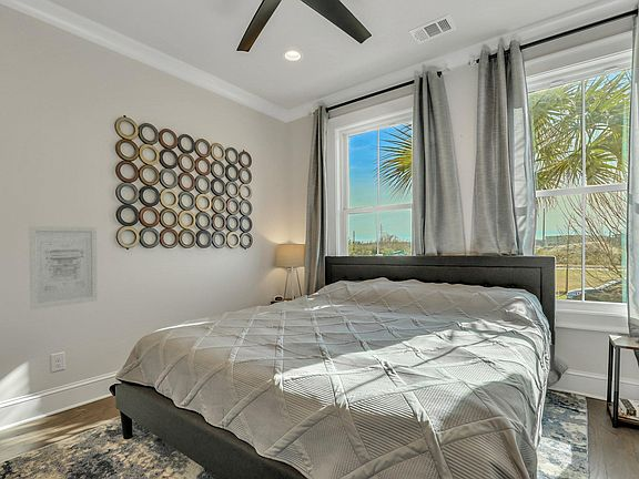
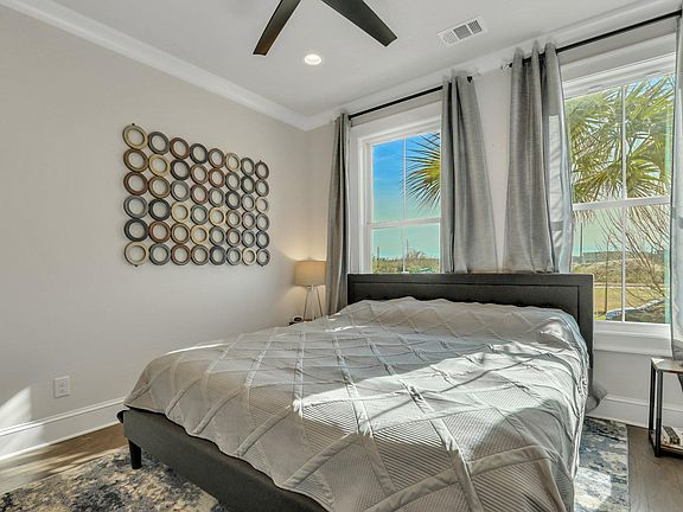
- wall art (65, 265)
